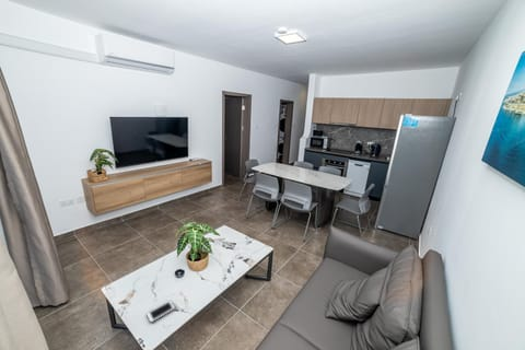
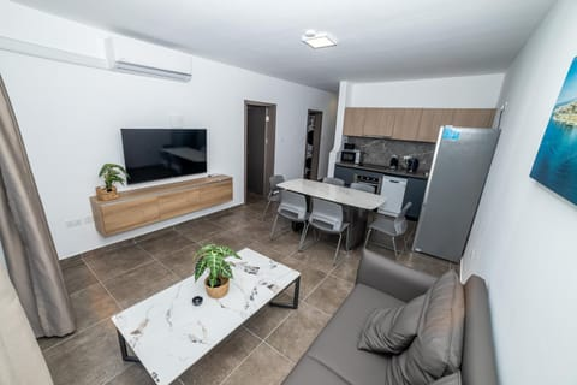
- cell phone (161, 311)
